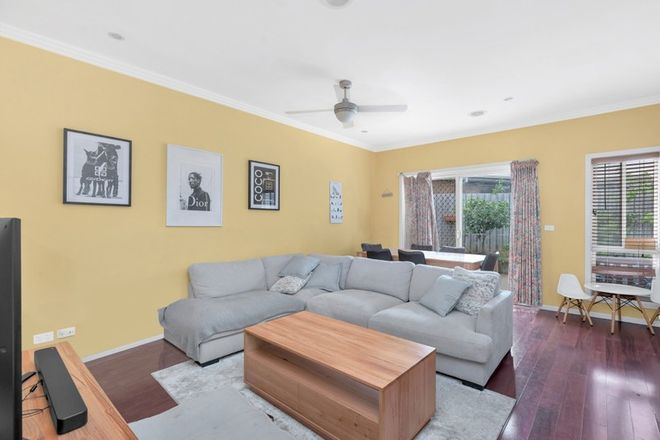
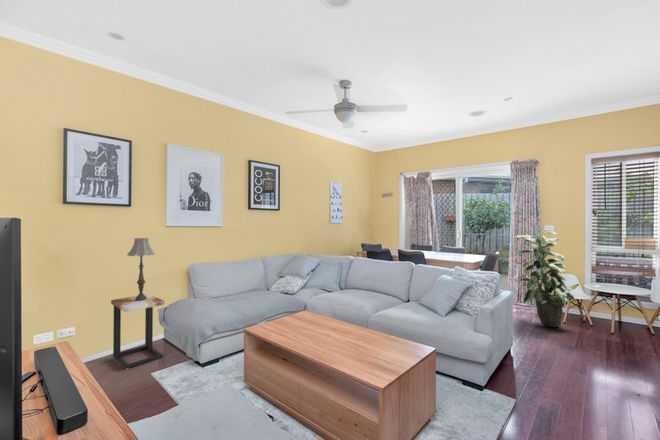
+ indoor plant (544, 278)
+ table lamp (141, 268)
+ side table (145, 328)
